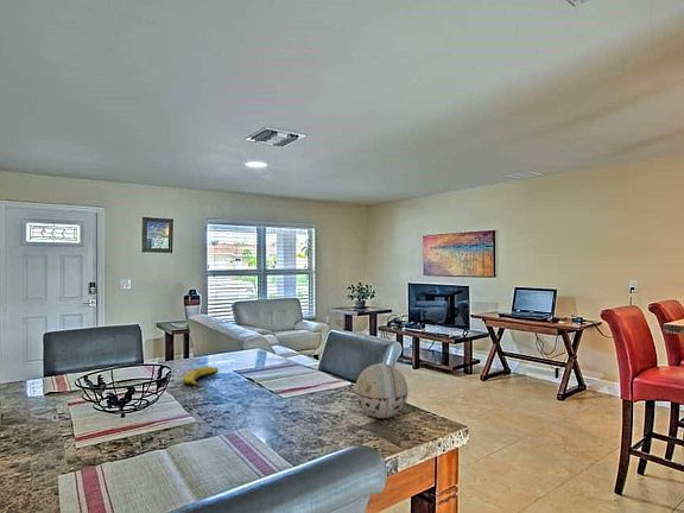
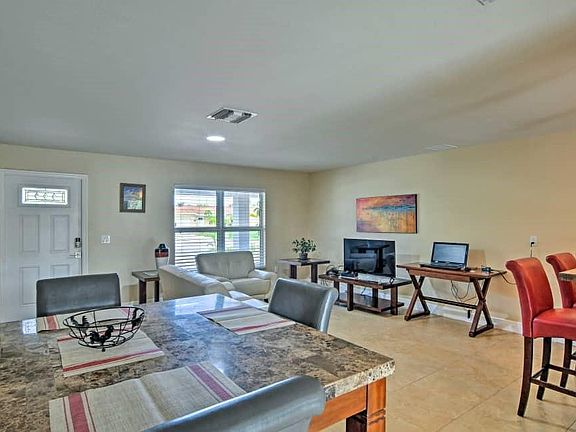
- decorative ball (381, 390)
- banana (198, 375)
